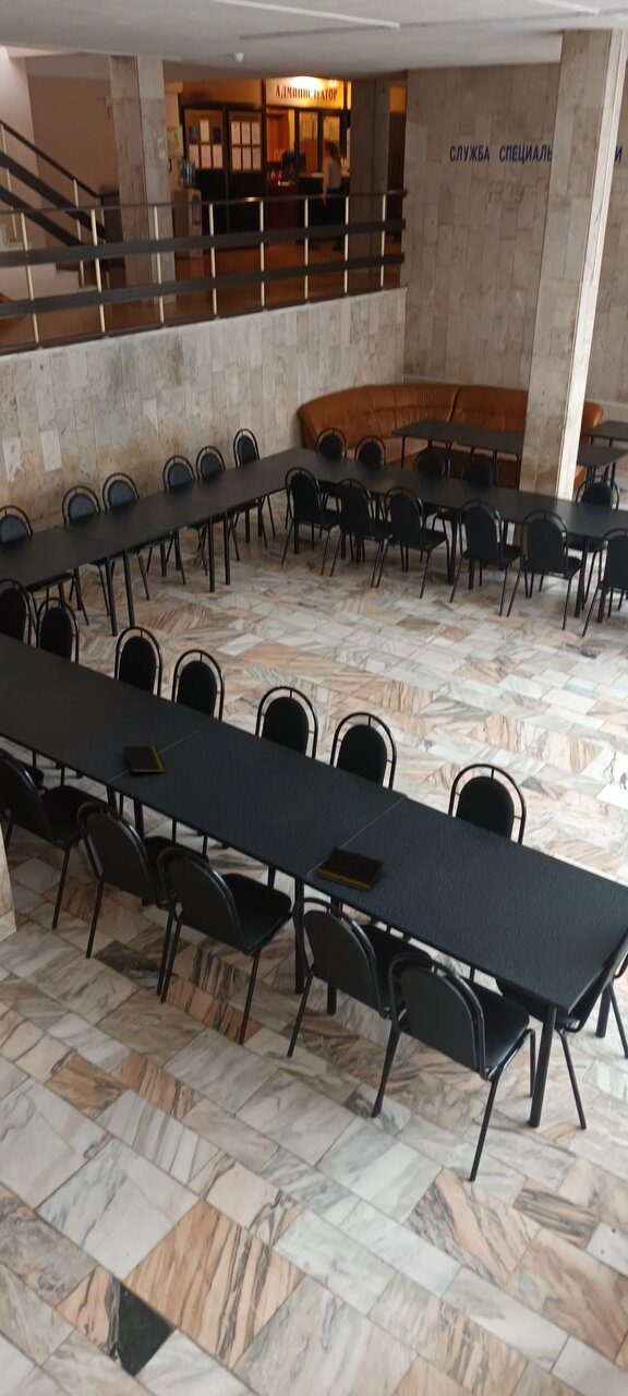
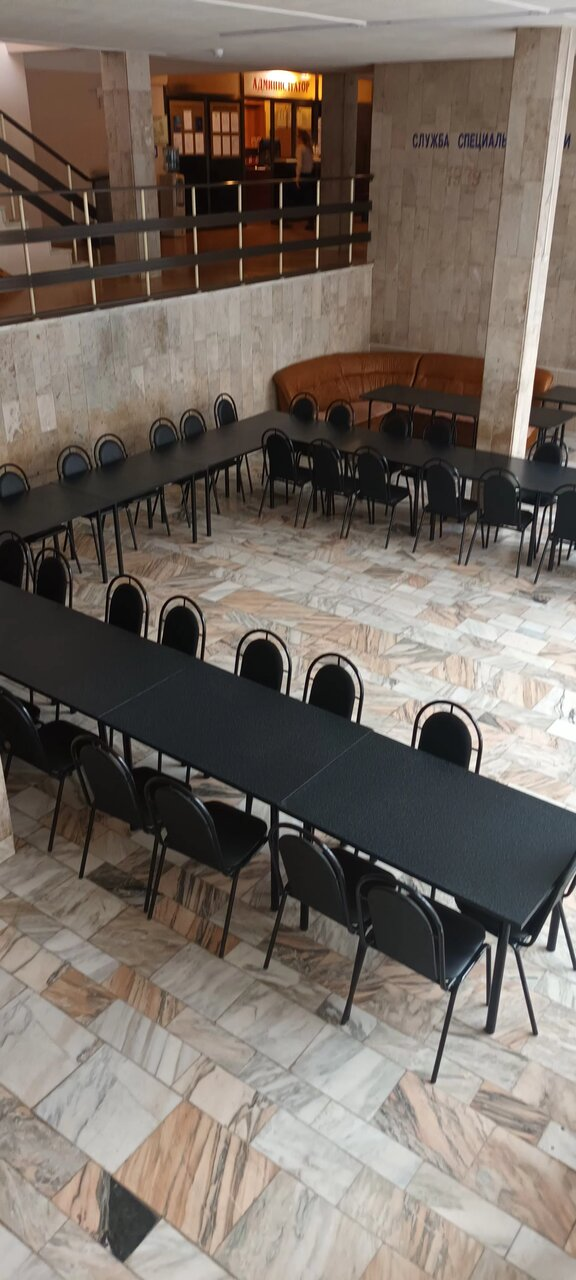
- notepad (350, 868)
- notepad (144, 758)
